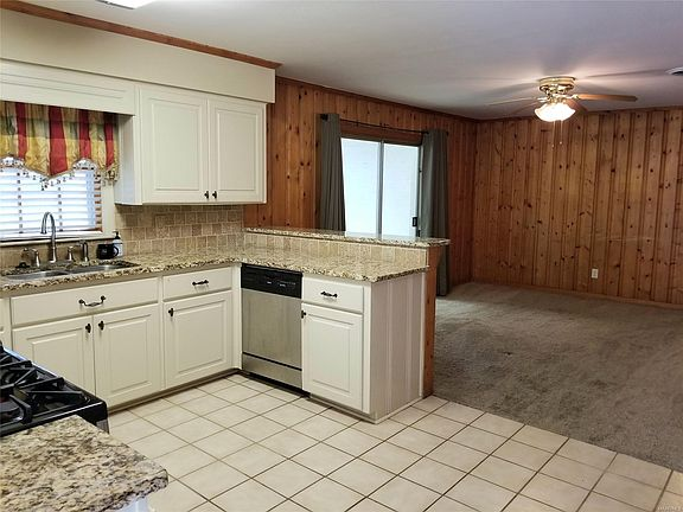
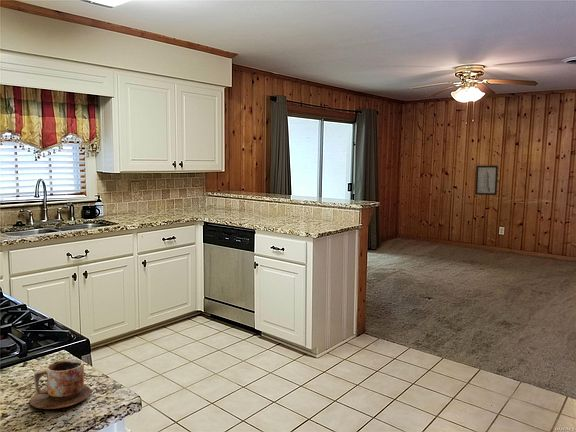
+ mug (60, 381)
+ wall art (486, 180)
